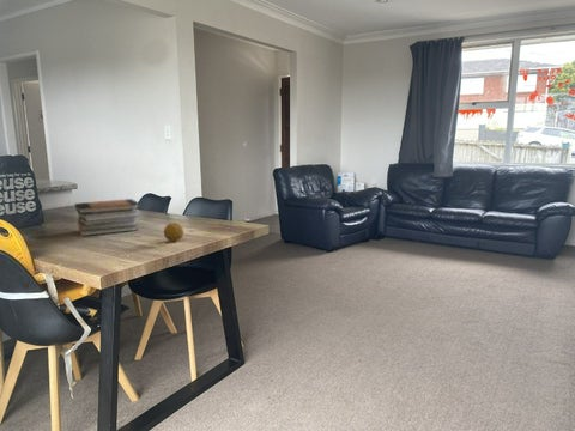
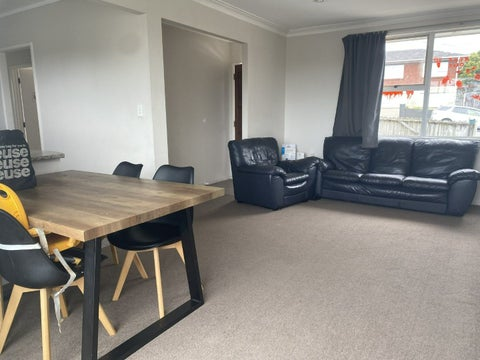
- book stack (108, 217)
- fruit (174, 231)
